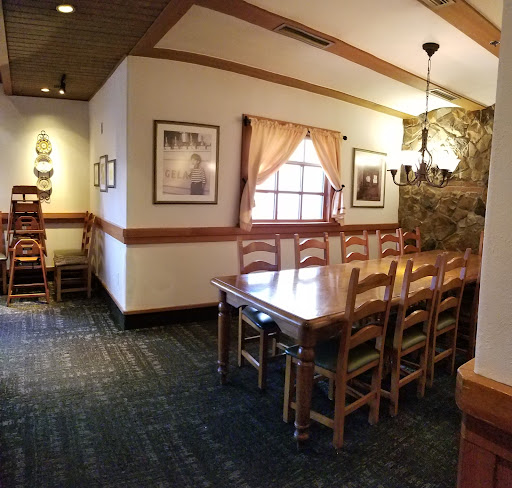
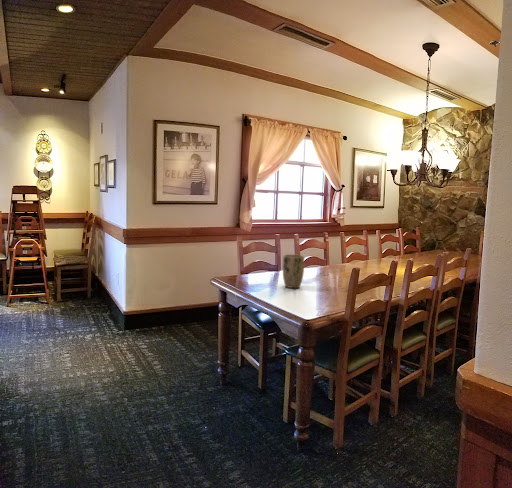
+ plant pot (293, 271)
